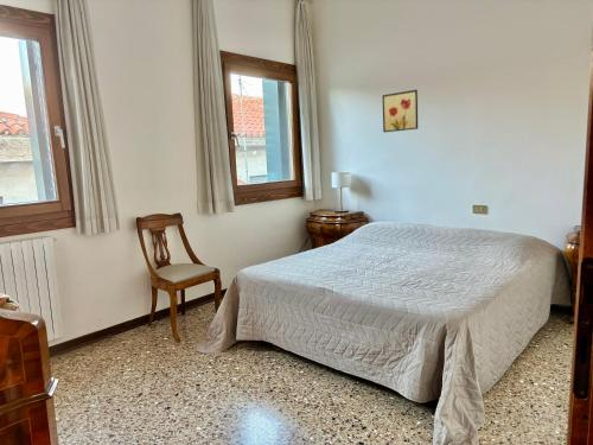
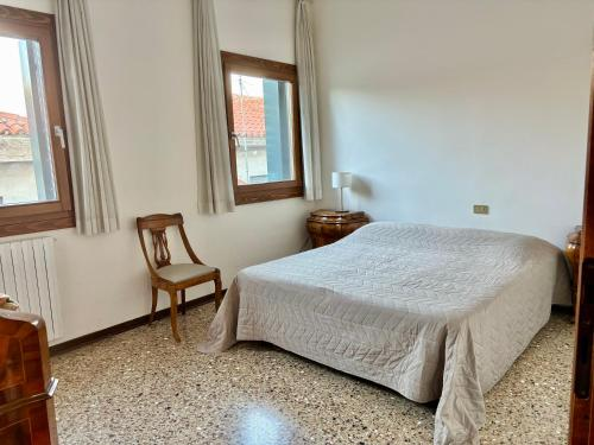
- wall art (400, 112)
